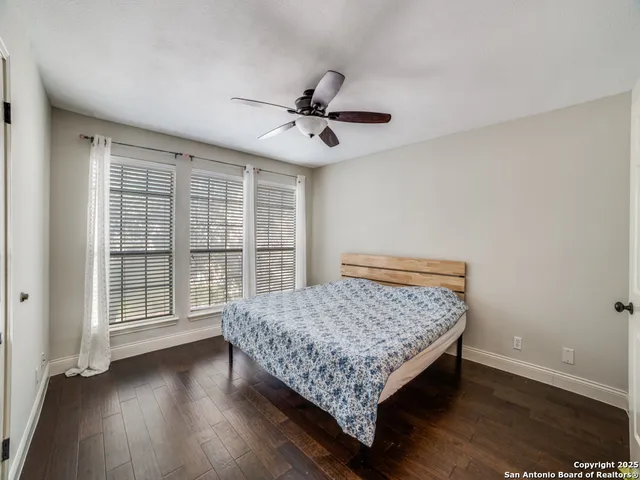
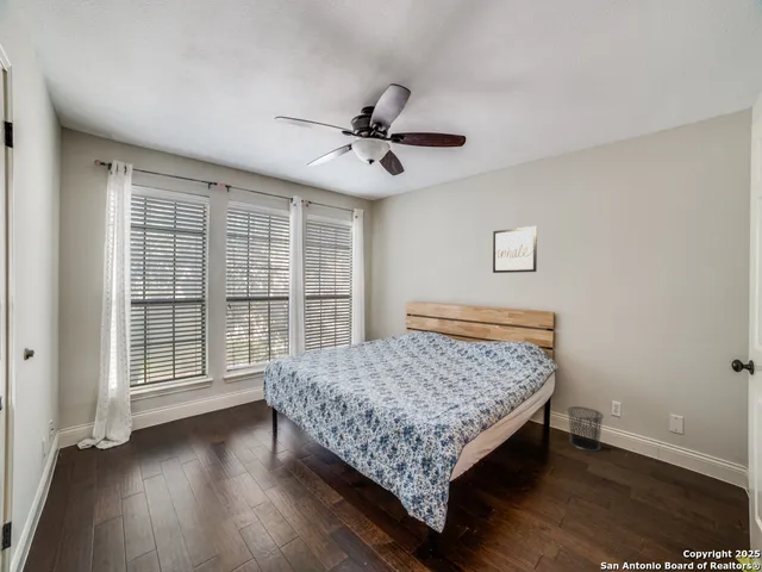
+ waste bin (585, 428)
+ wall art (513, 250)
